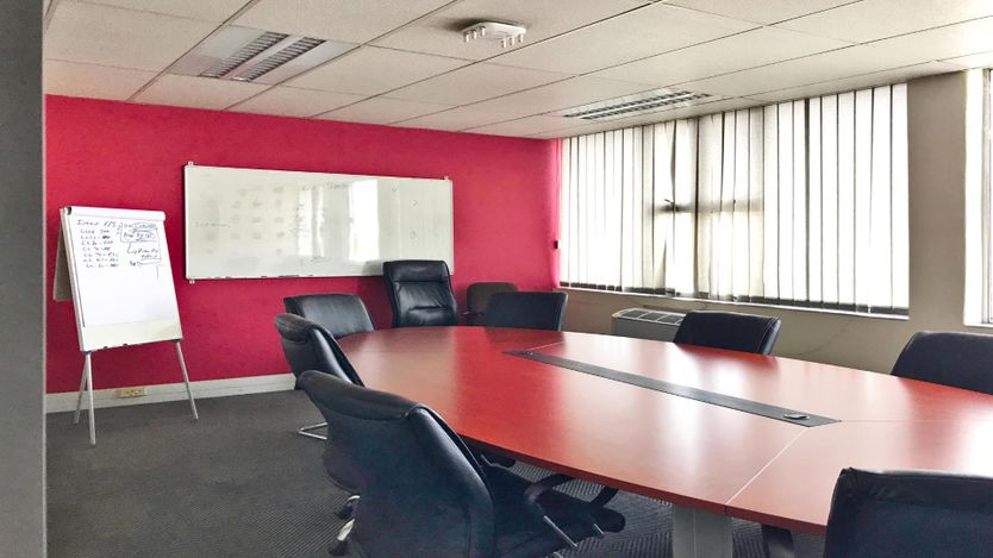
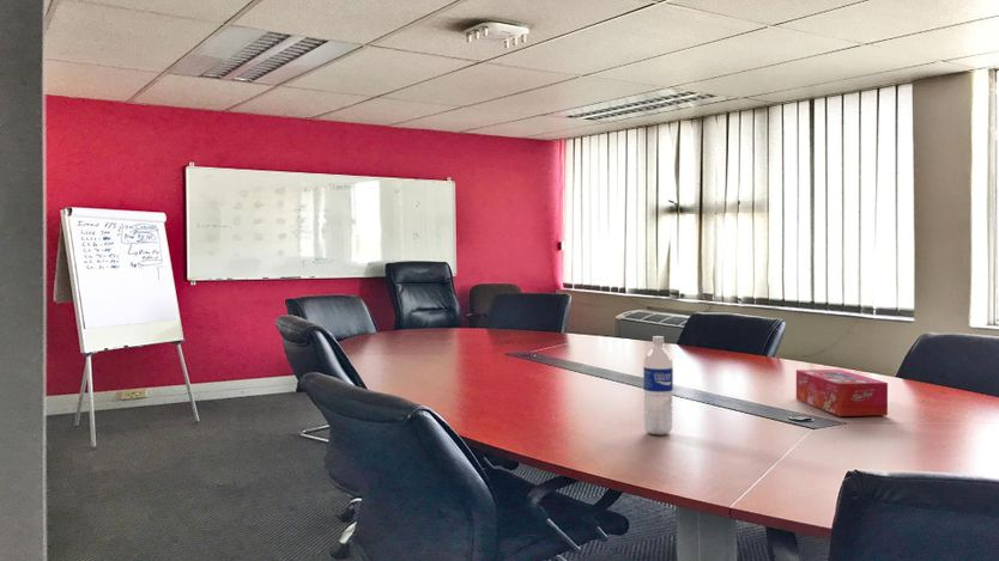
+ tissue box (838, 391)
+ water bottle (658, 384)
